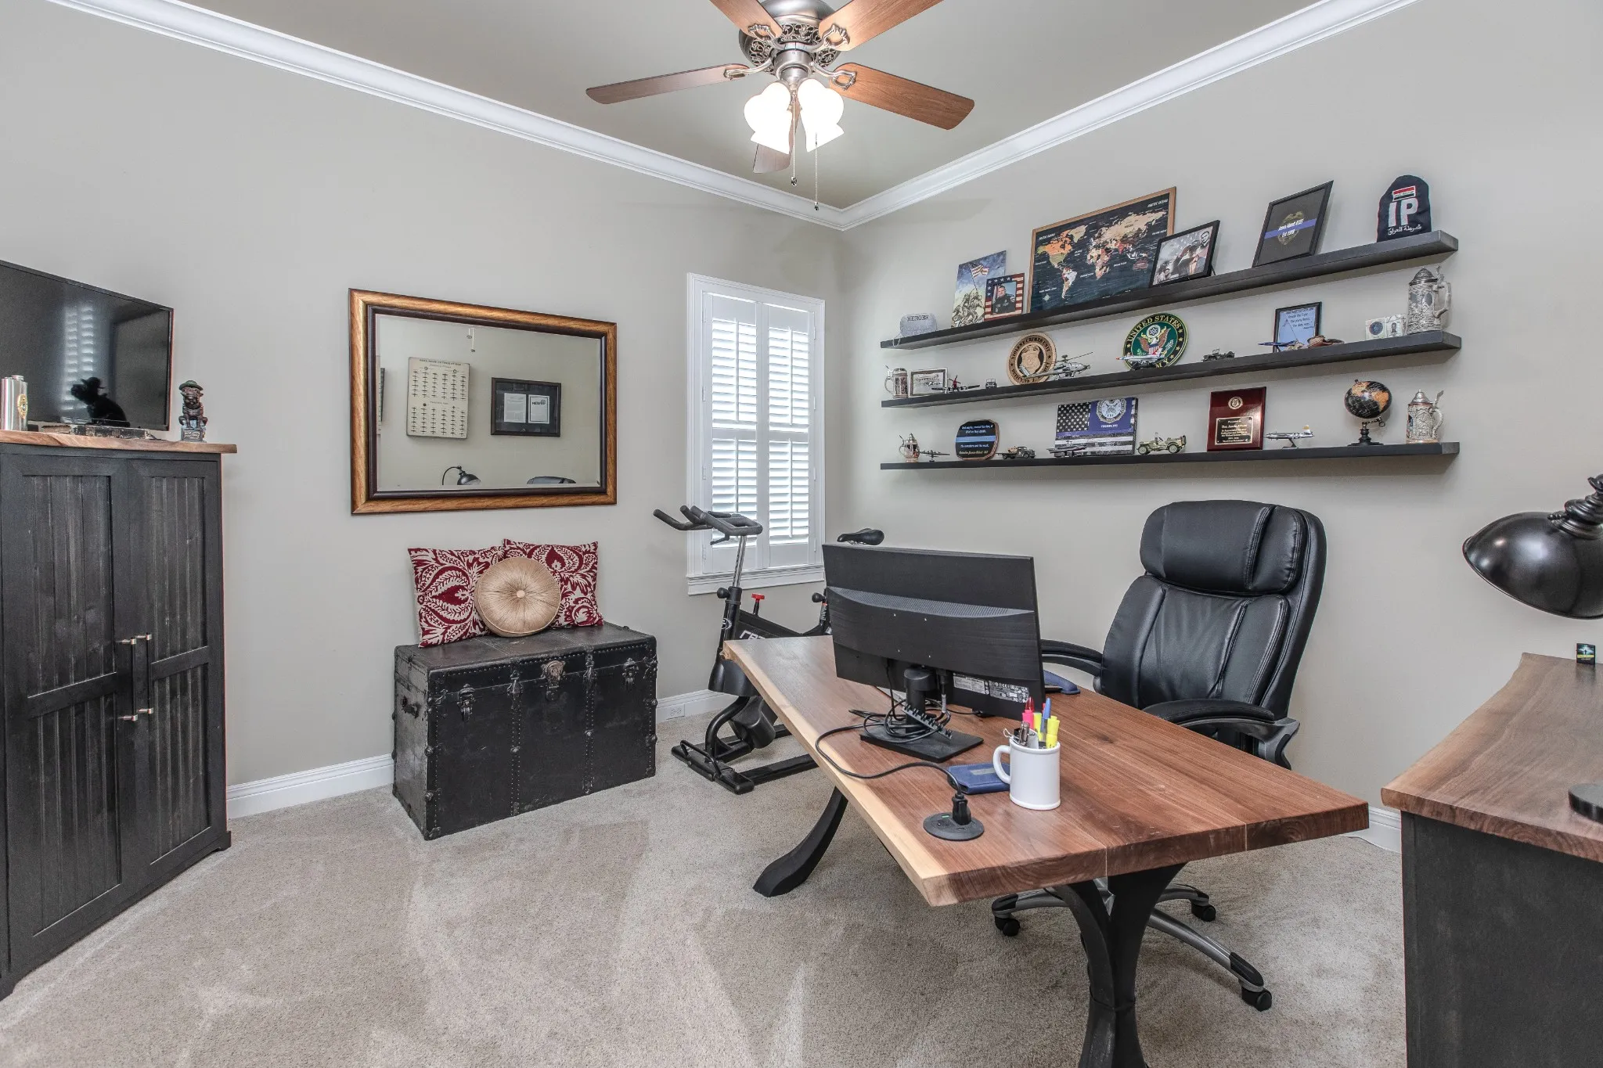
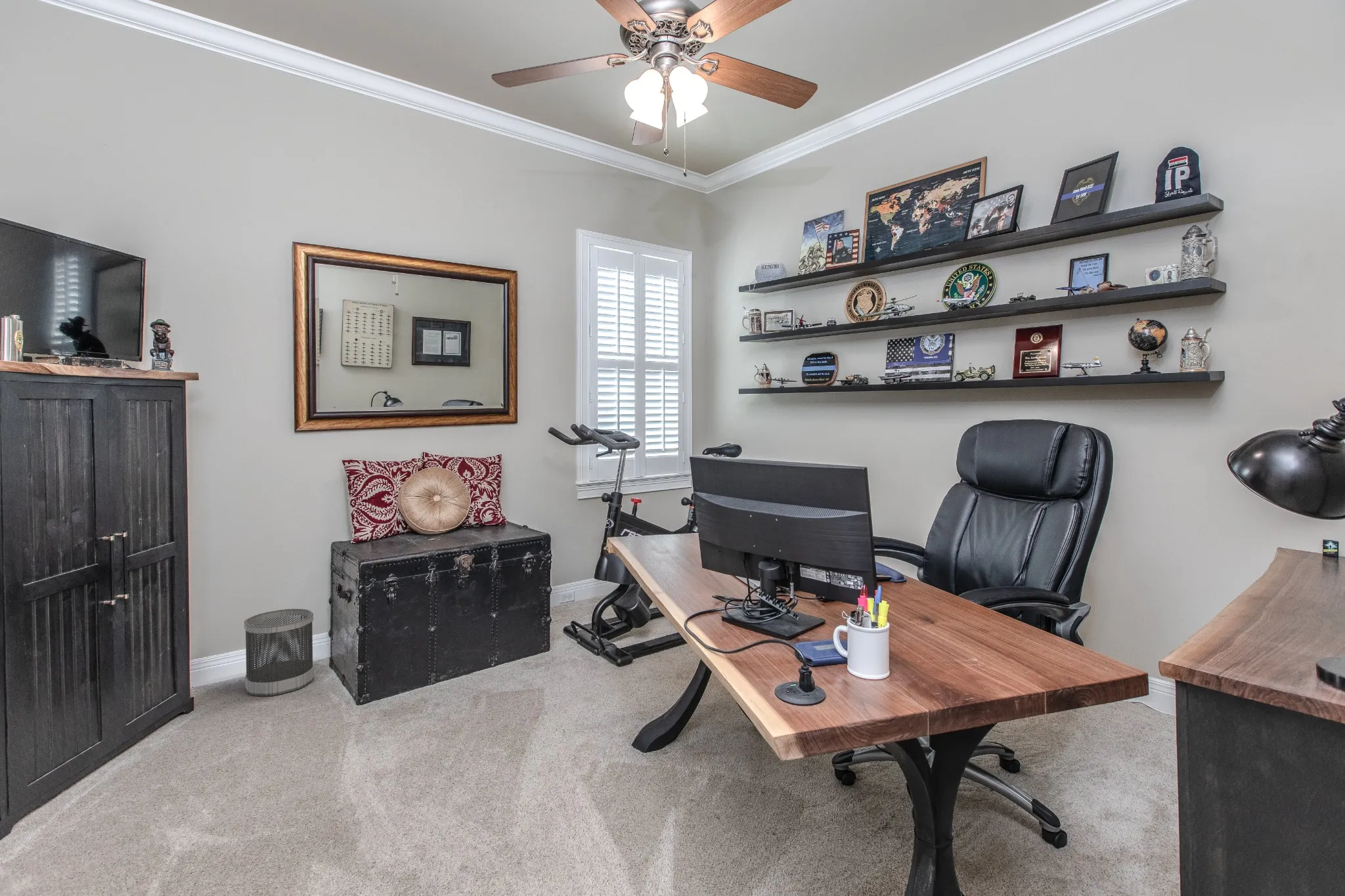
+ wastebasket (280, 650)
